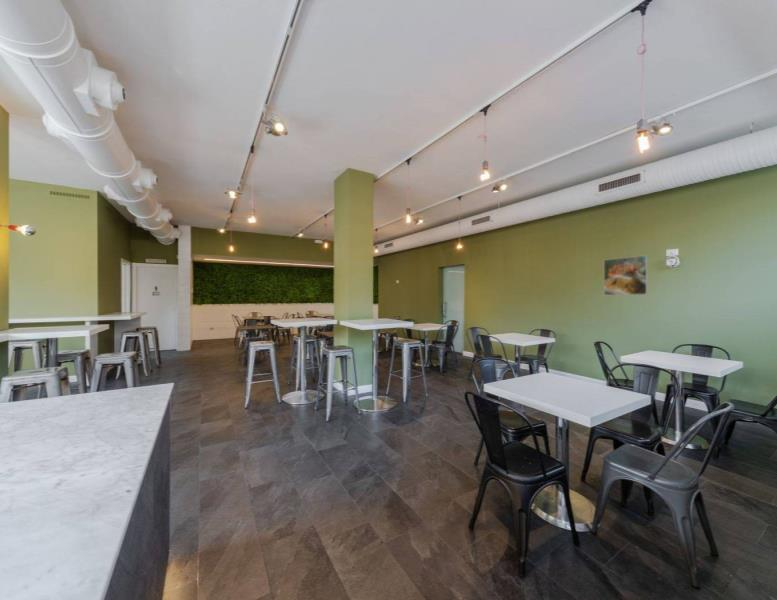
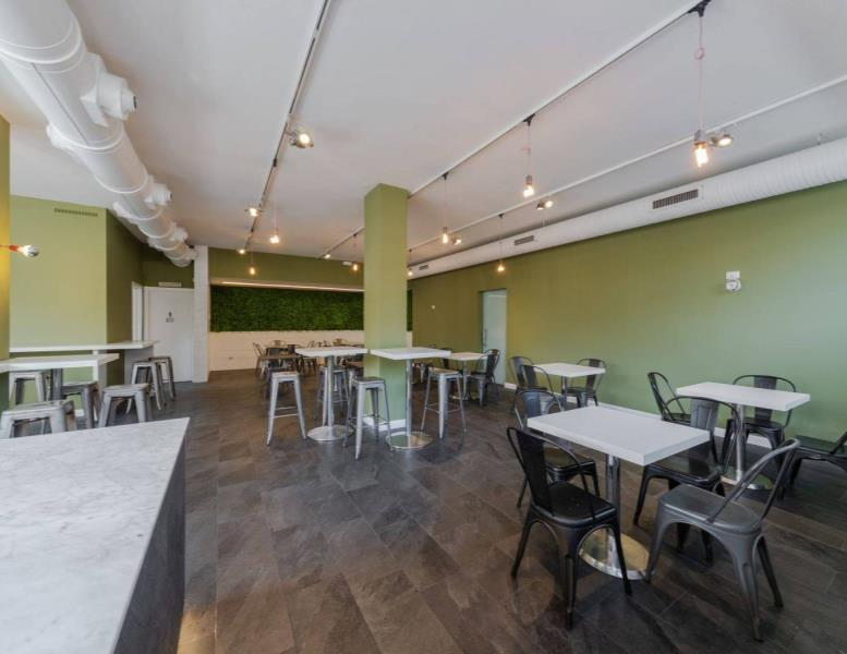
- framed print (624, 276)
